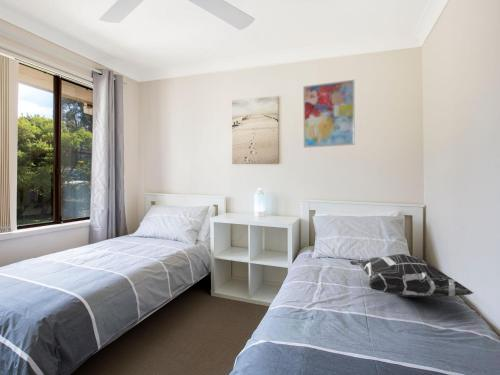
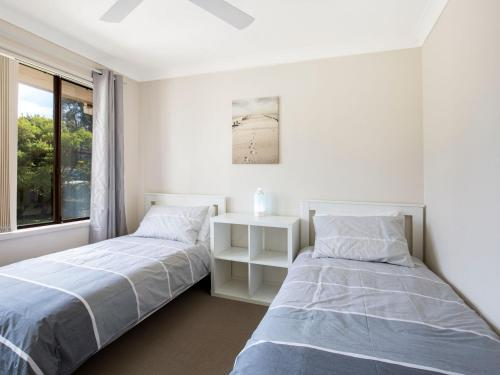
- decorative pillow (400, 274)
- wall art (328, 114)
